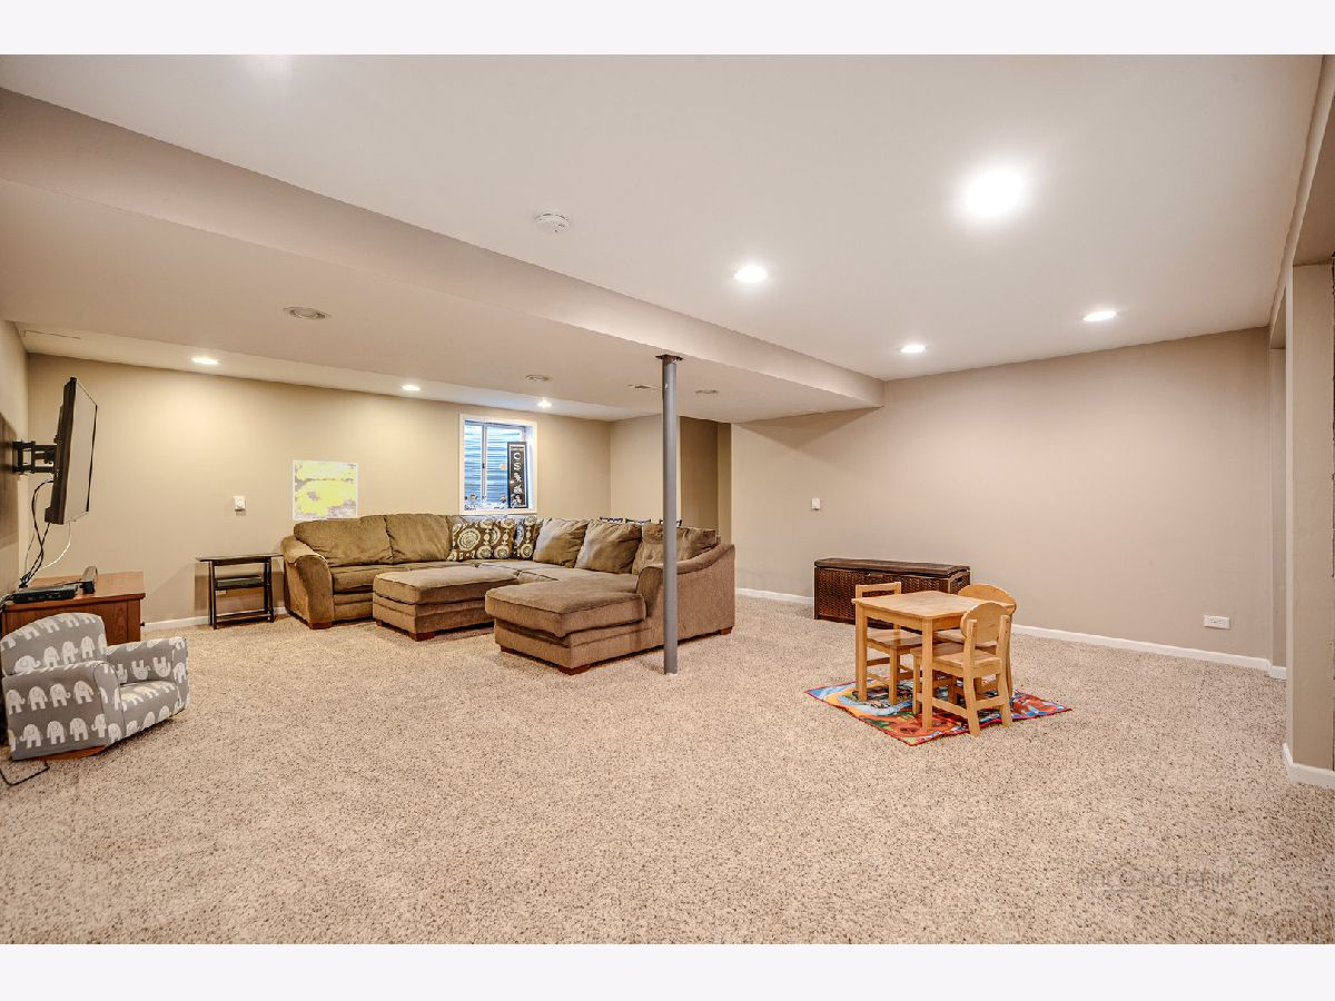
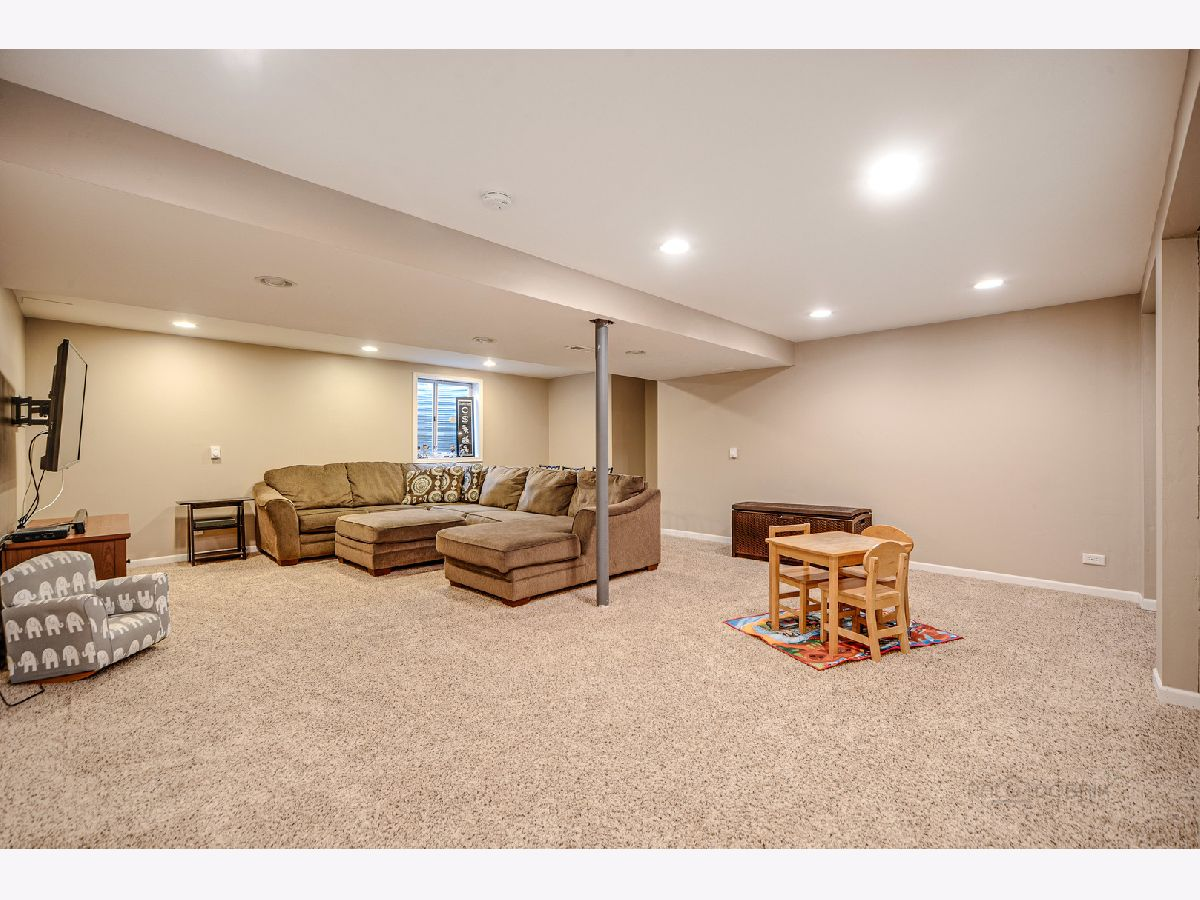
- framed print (326, 490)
